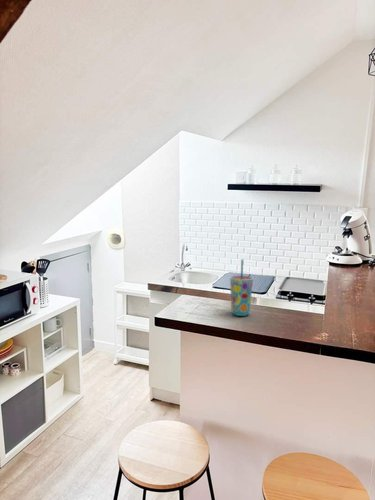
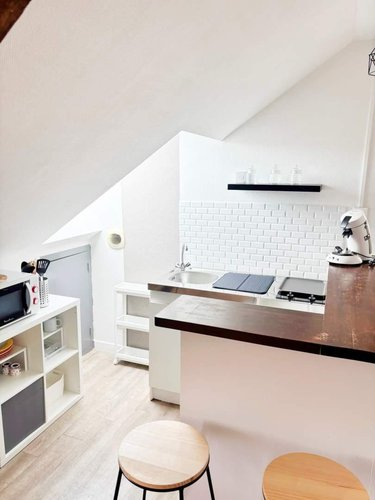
- cup (241, 286)
